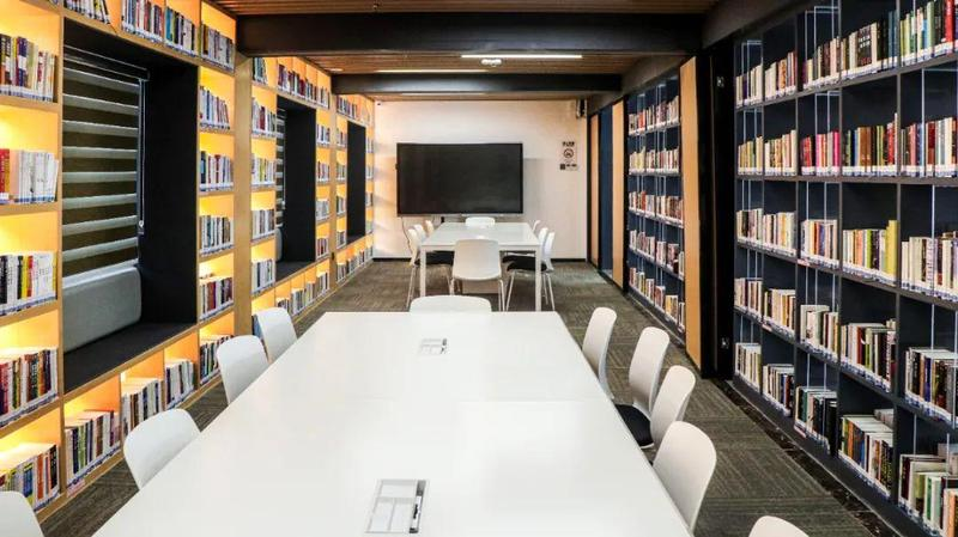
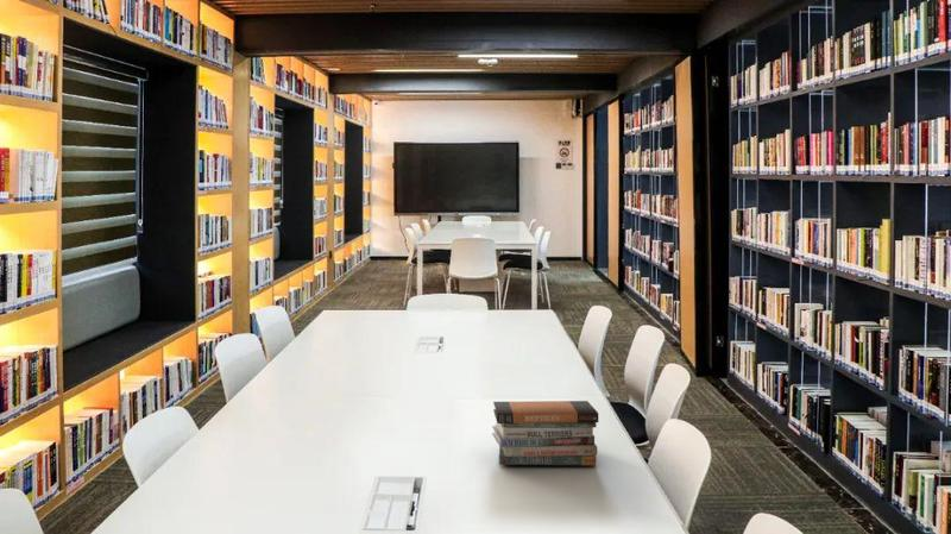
+ book stack (543, 432)
